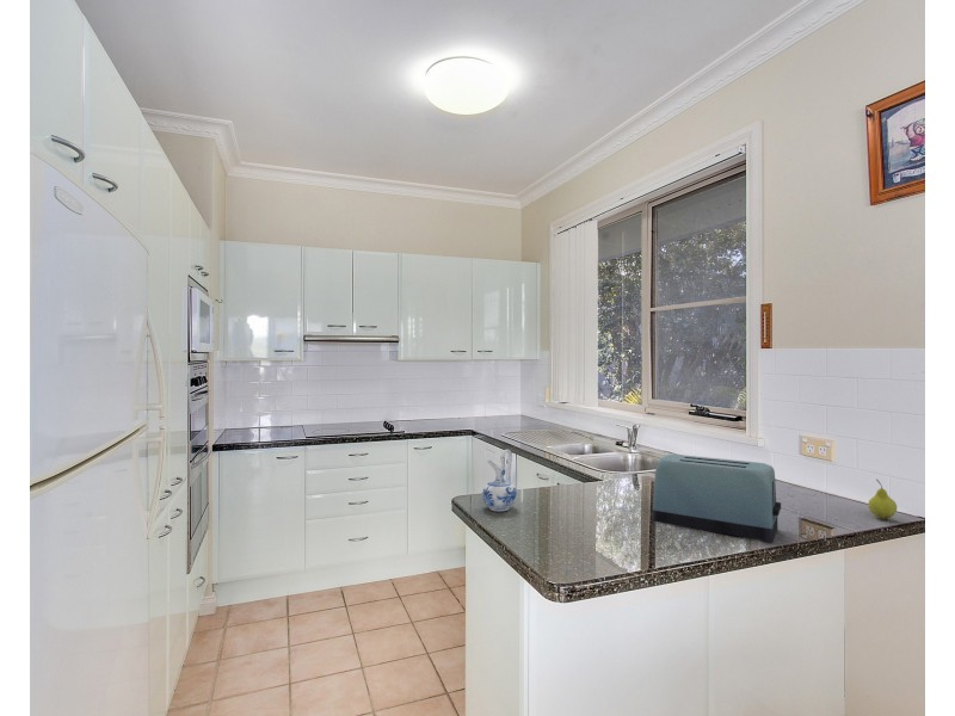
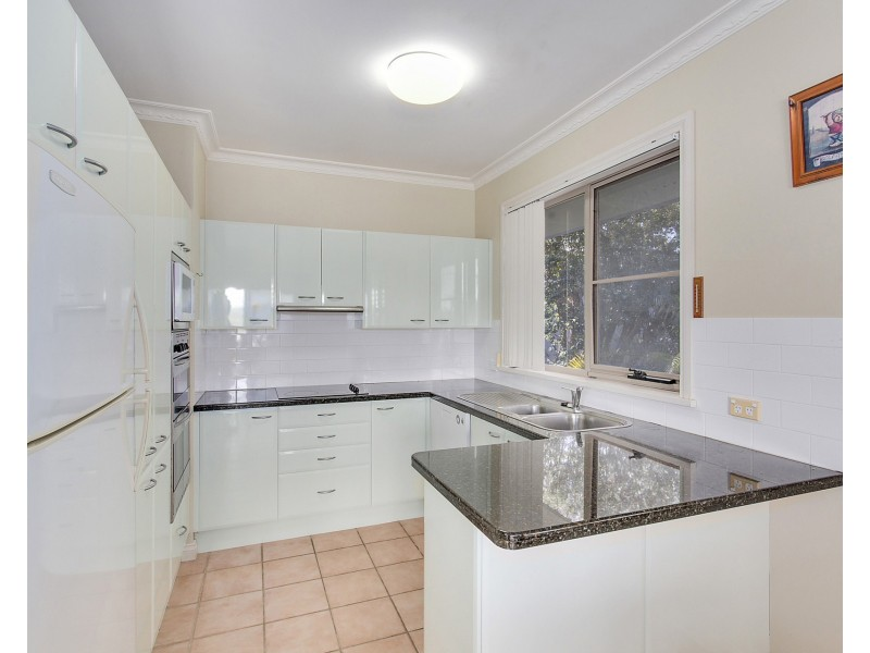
- ceramic pitcher (499, 480)
- toaster (715, 493)
- fruit (882, 498)
